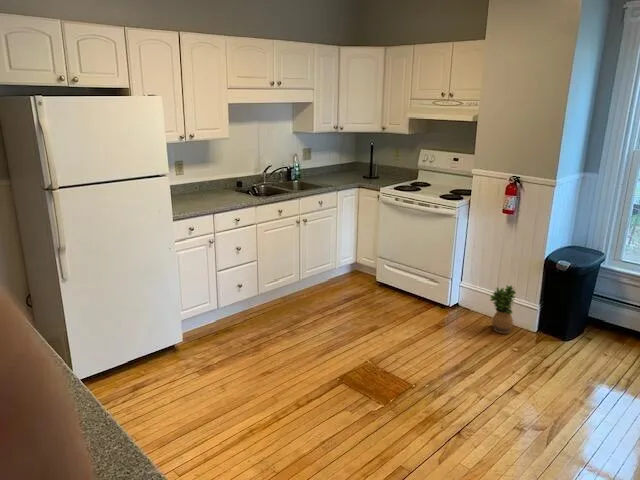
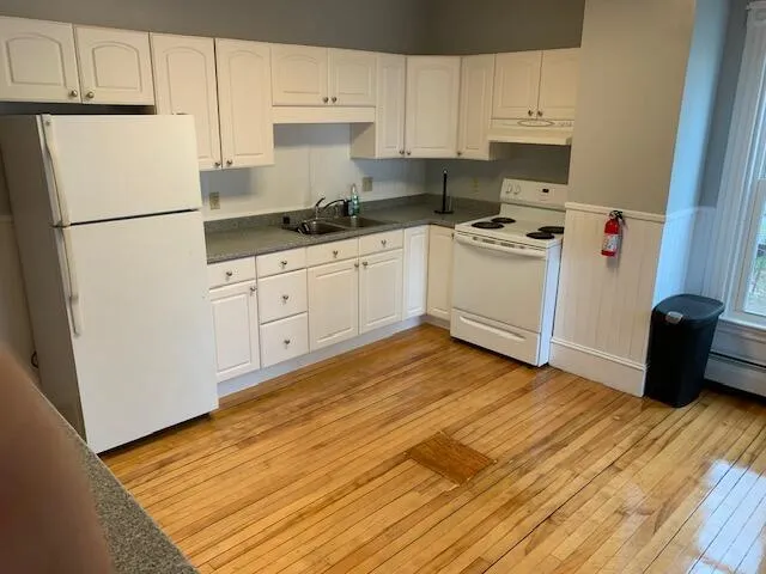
- potted plant (503, 306)
